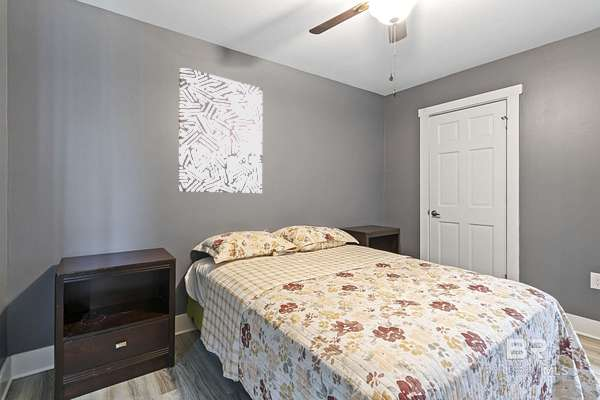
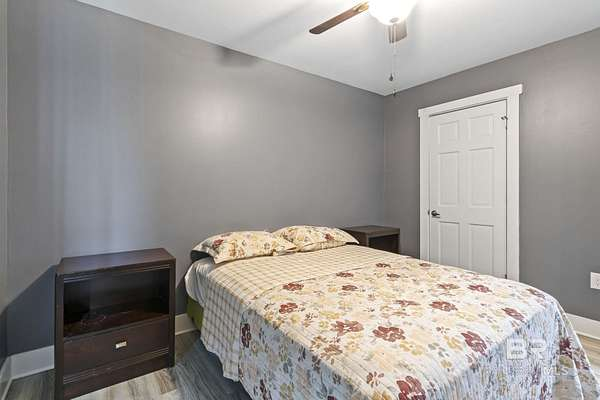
- wall art (224, 135)
